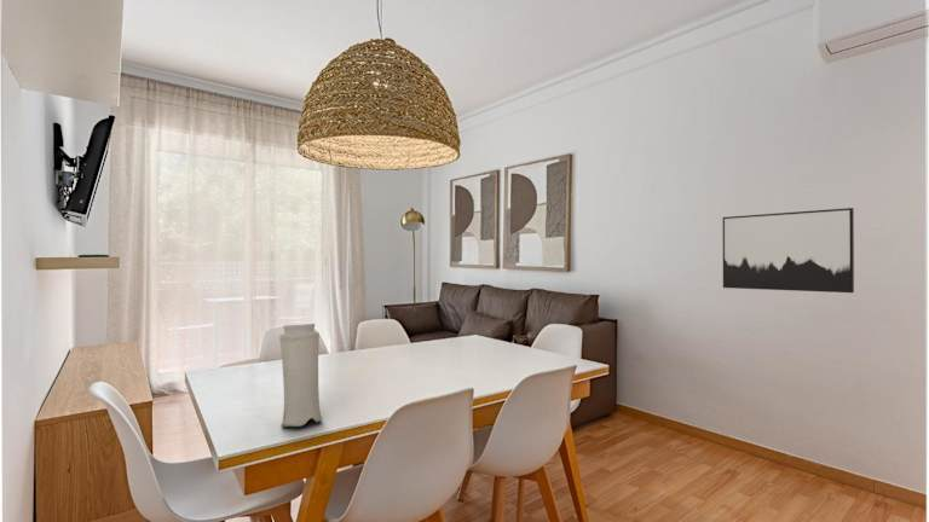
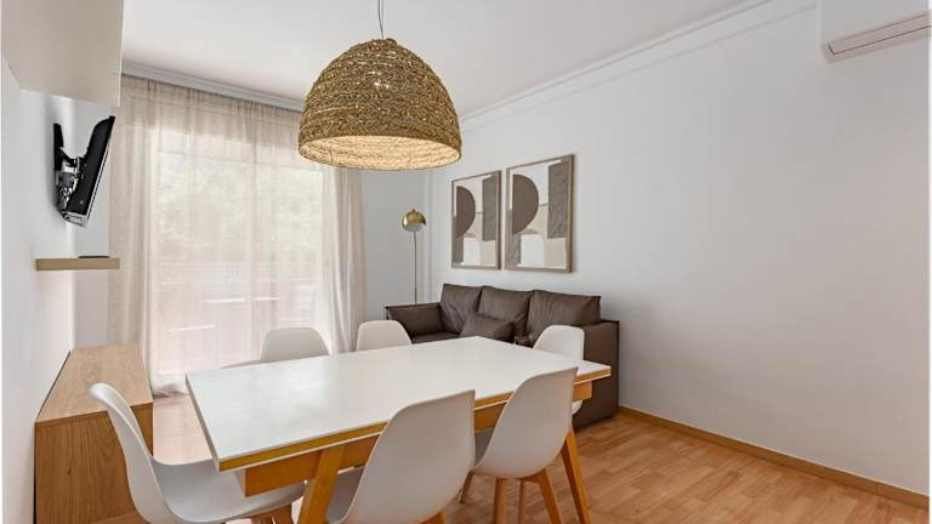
- vase (300, 372)
- wall art (781, 251)
